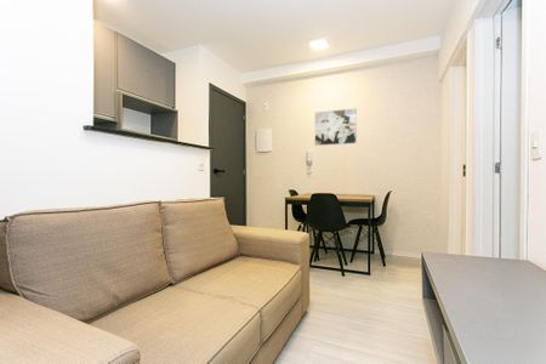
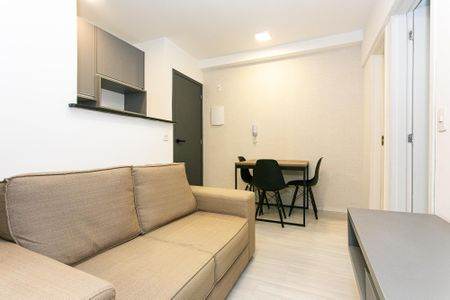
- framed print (335, 127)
